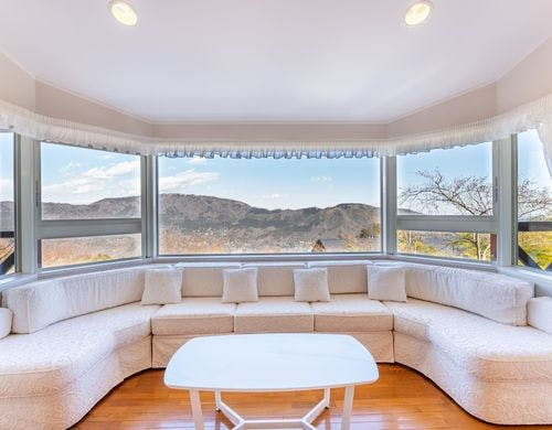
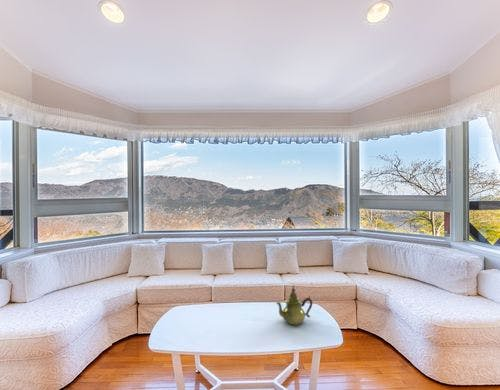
+ teapot (294, 303)
